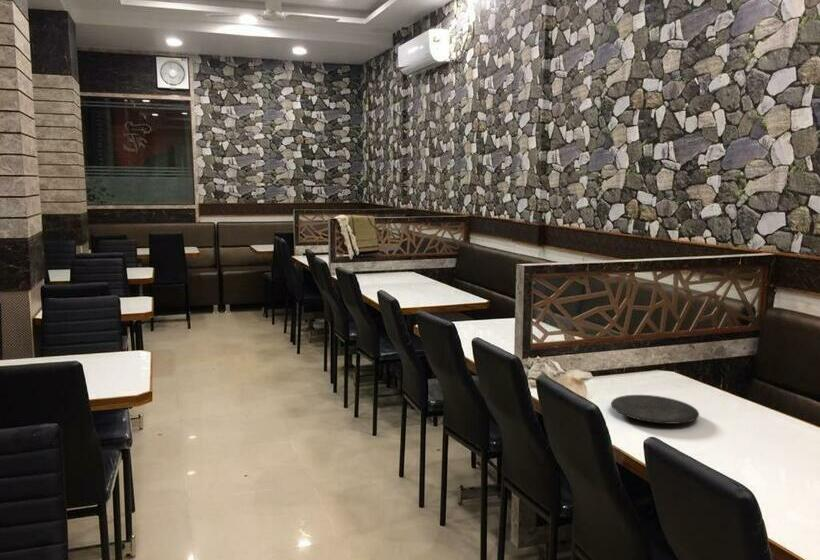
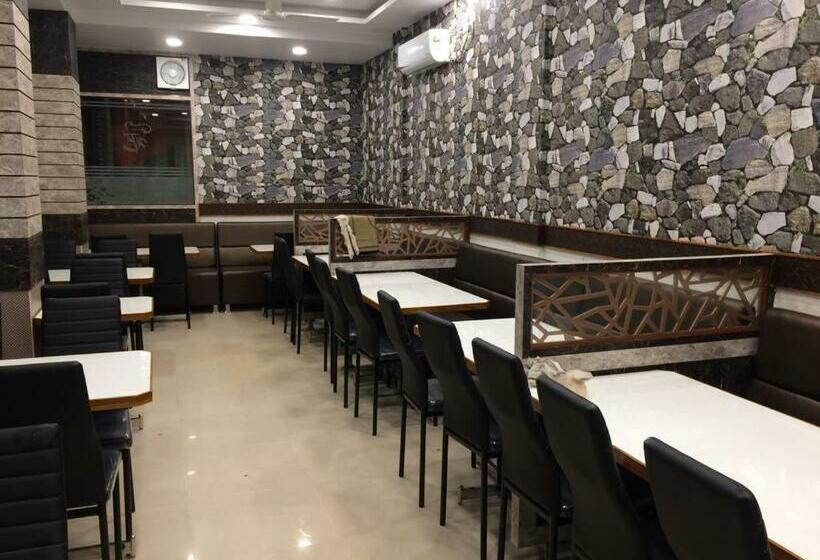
- plate (653, 411)
